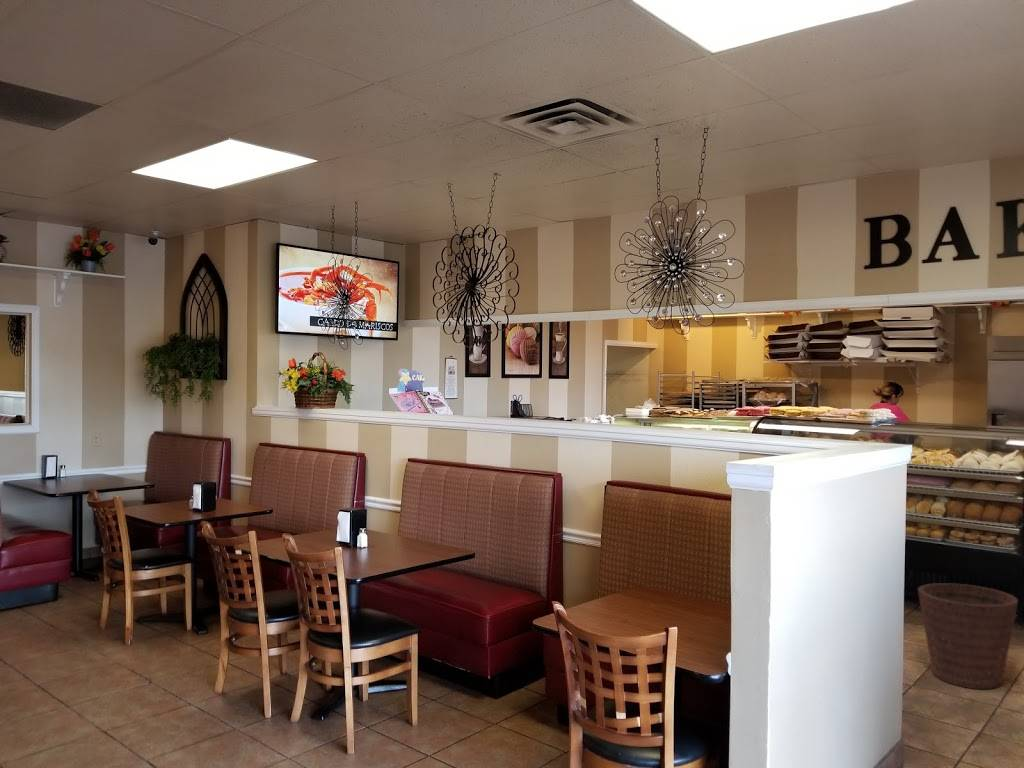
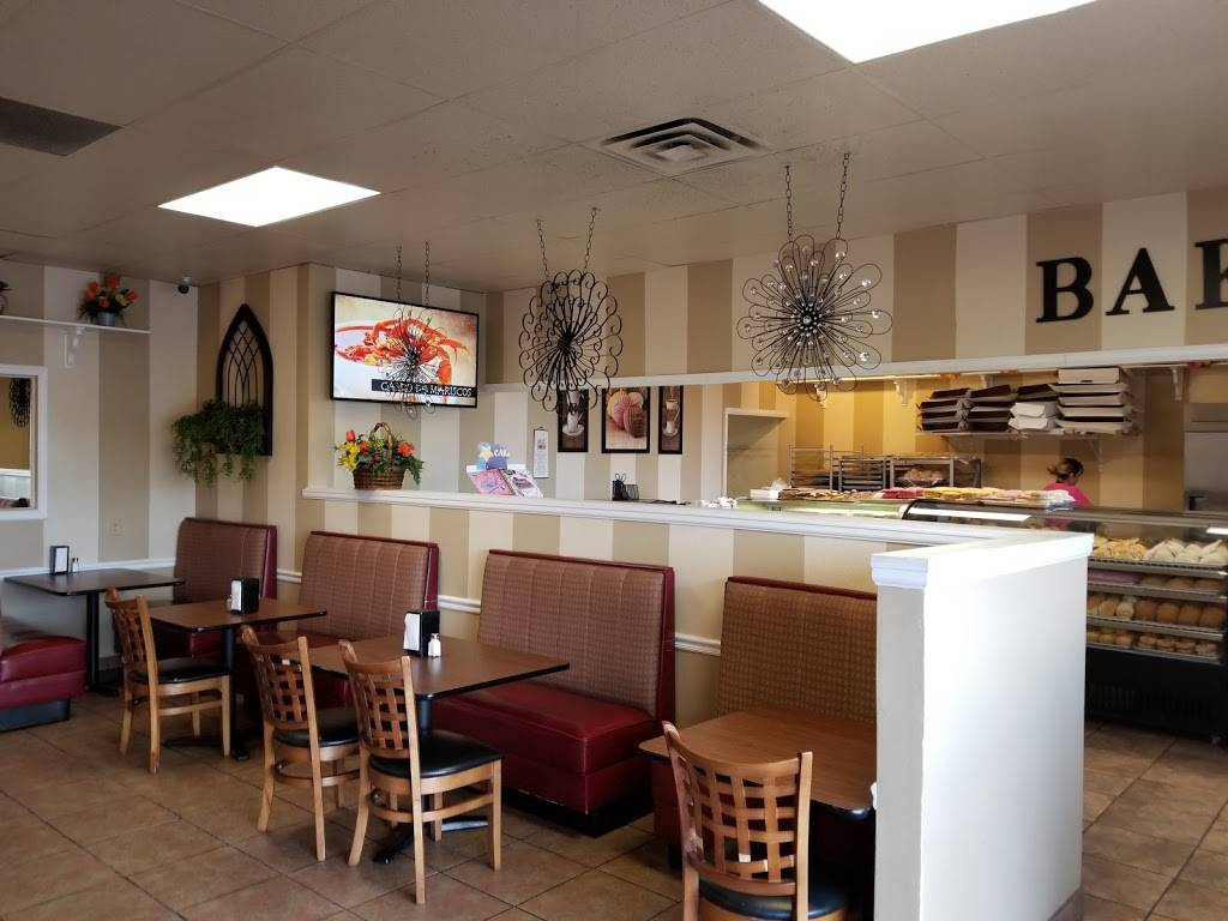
- basket (966, 635)
